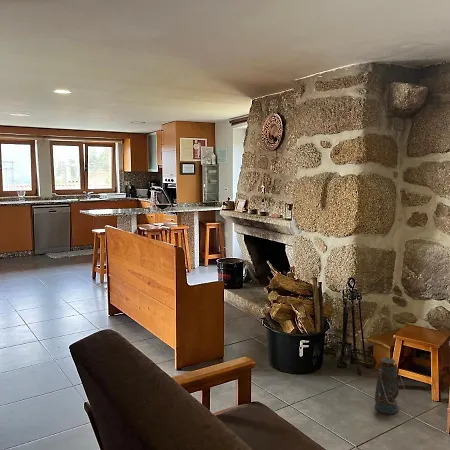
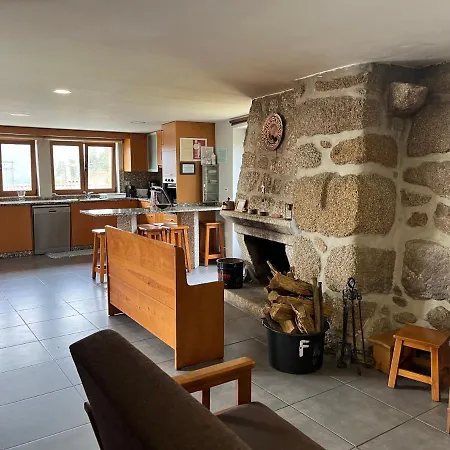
- lantern (388, 383)
